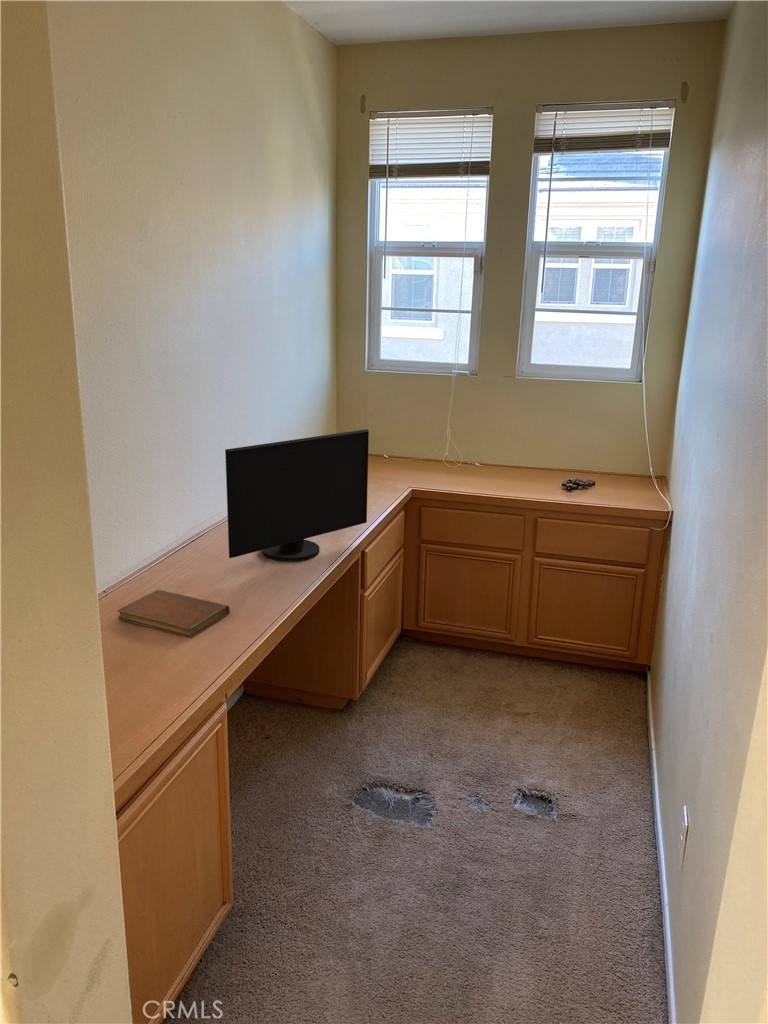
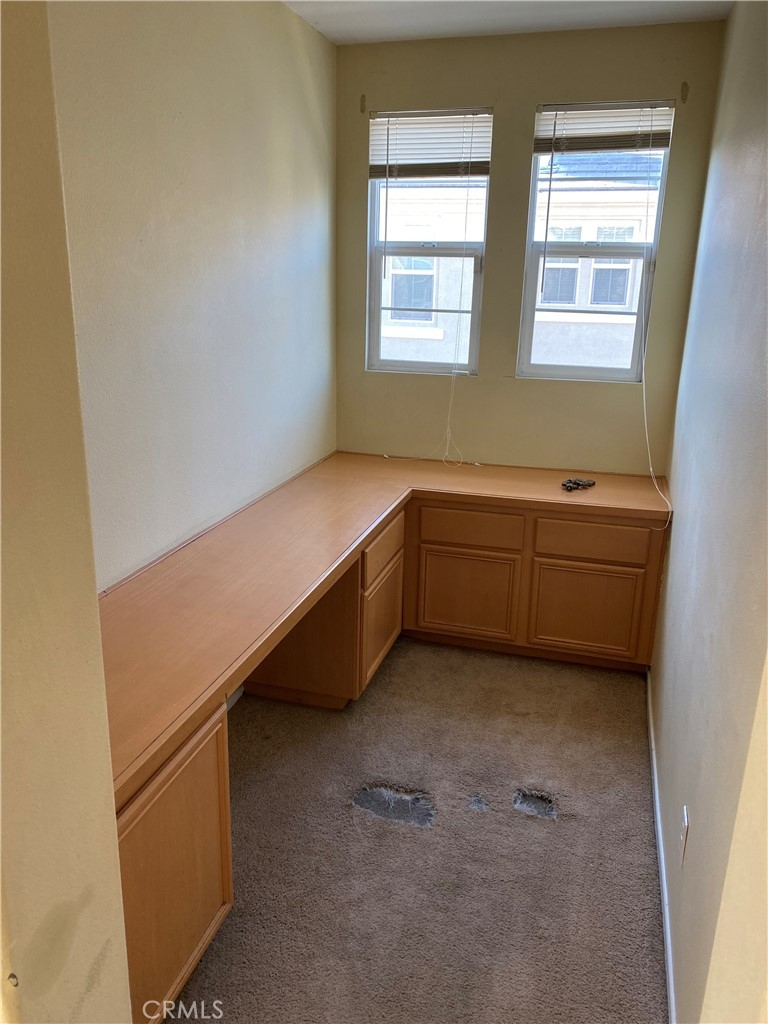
- computer monitor (289, 494)
- notebook (174, 611)
